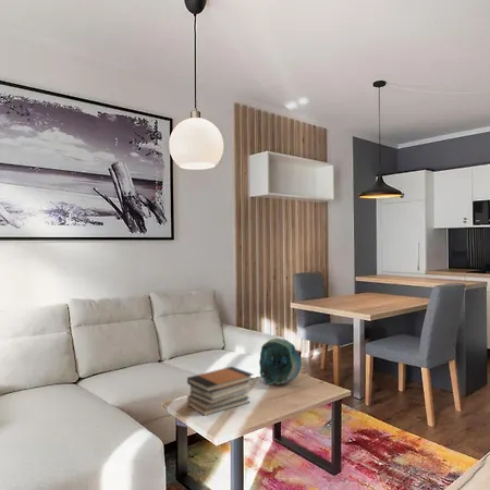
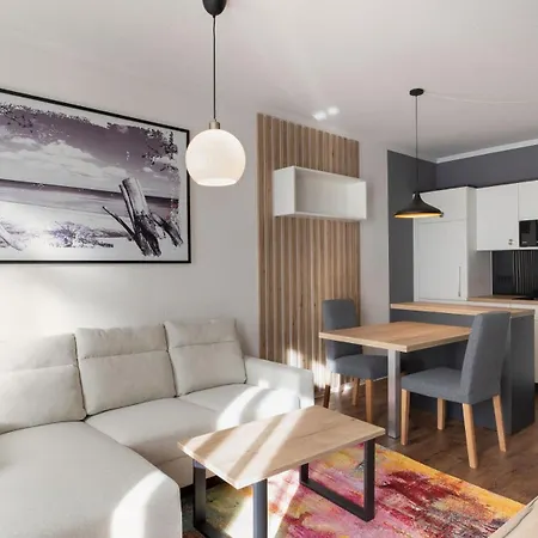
- decorative bowl (281, 359)
- book stack (220, 389)
